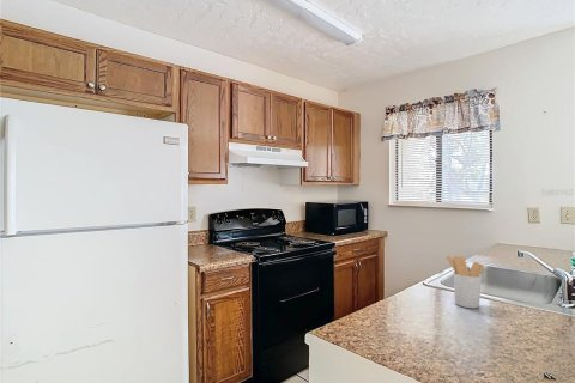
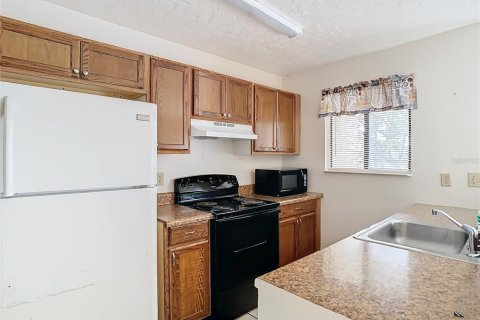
- utensil holder (462, 279)
